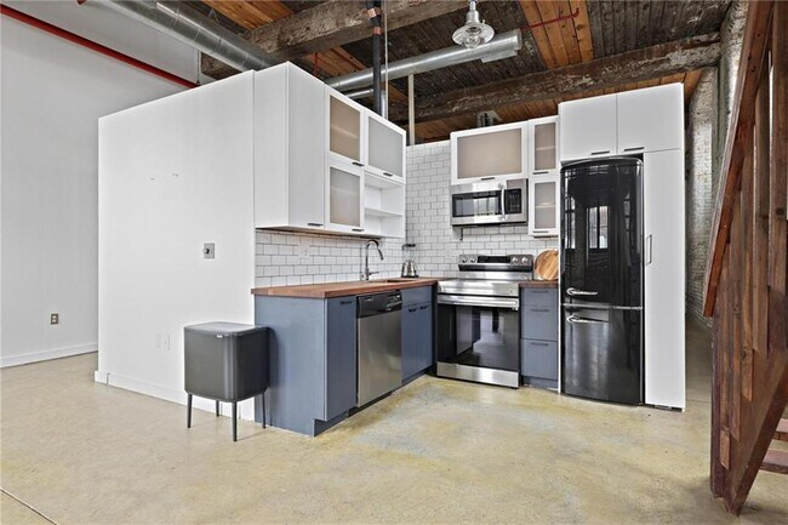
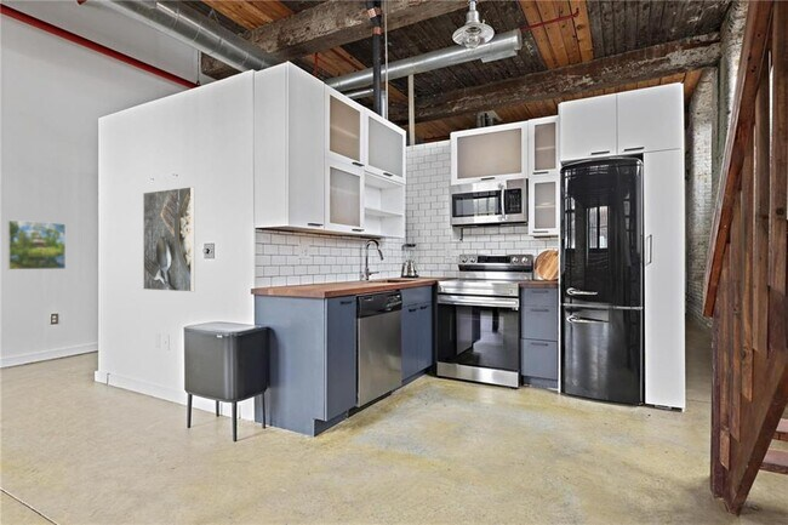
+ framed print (167, 240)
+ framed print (38, 245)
